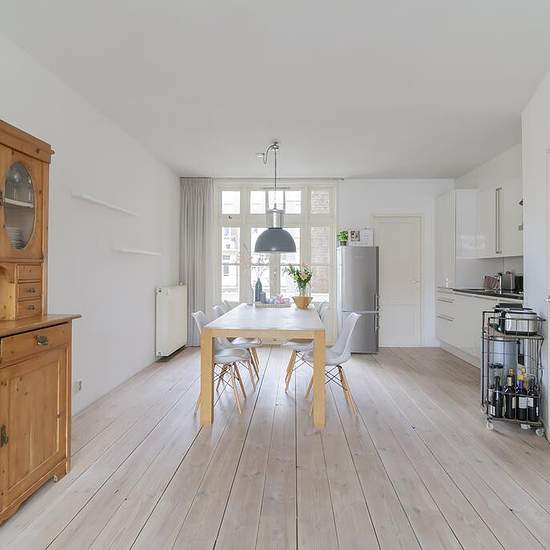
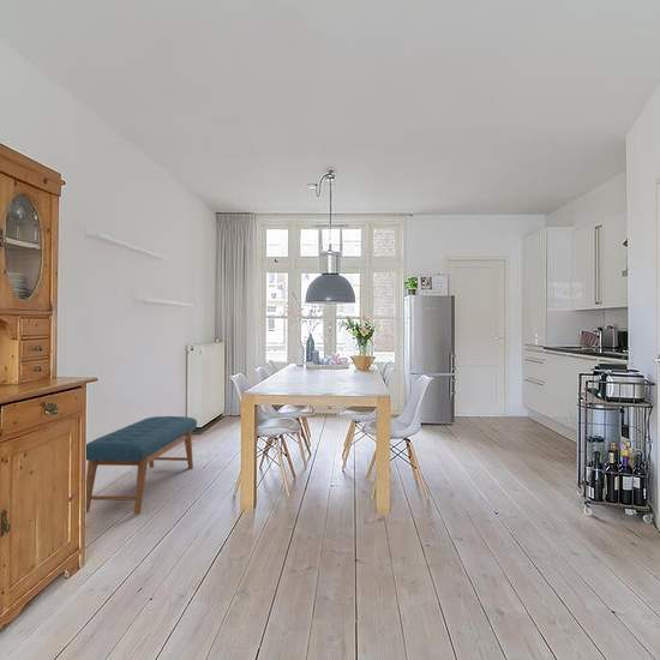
+ bench (145, 456)
